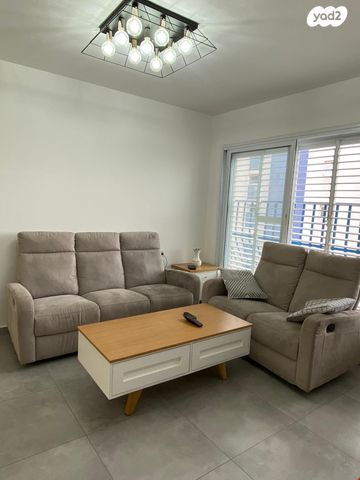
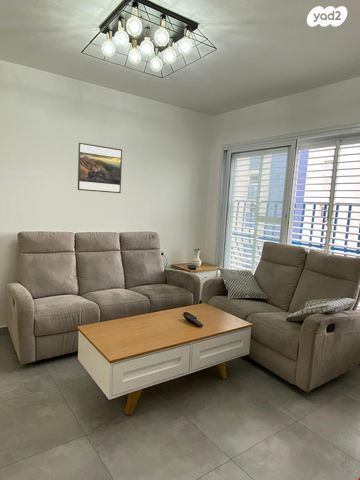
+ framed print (100, 169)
